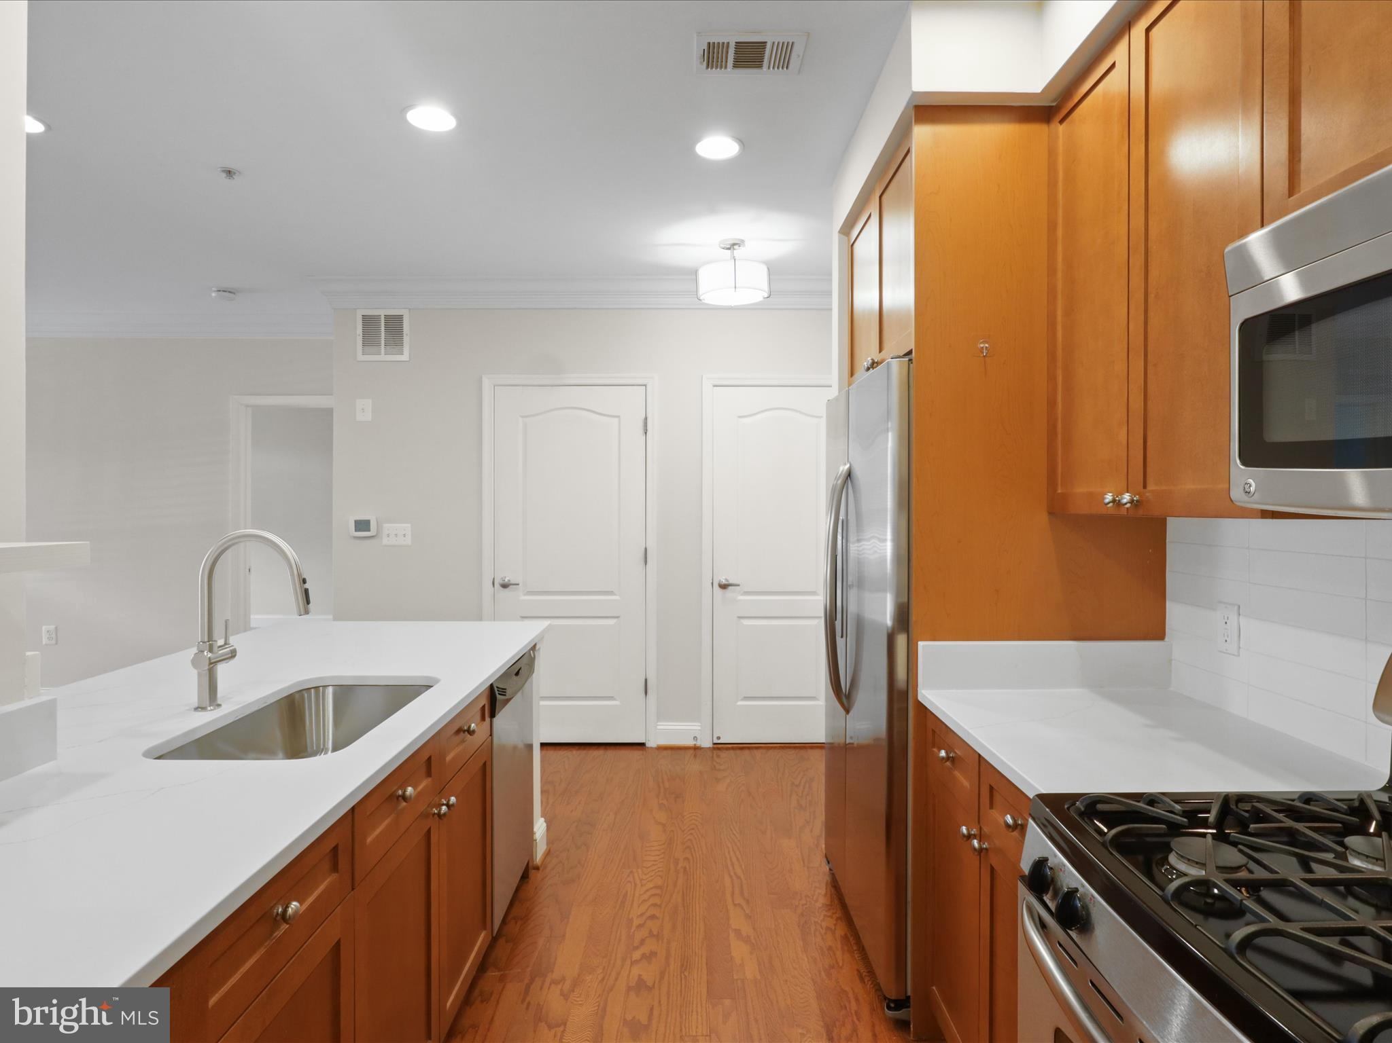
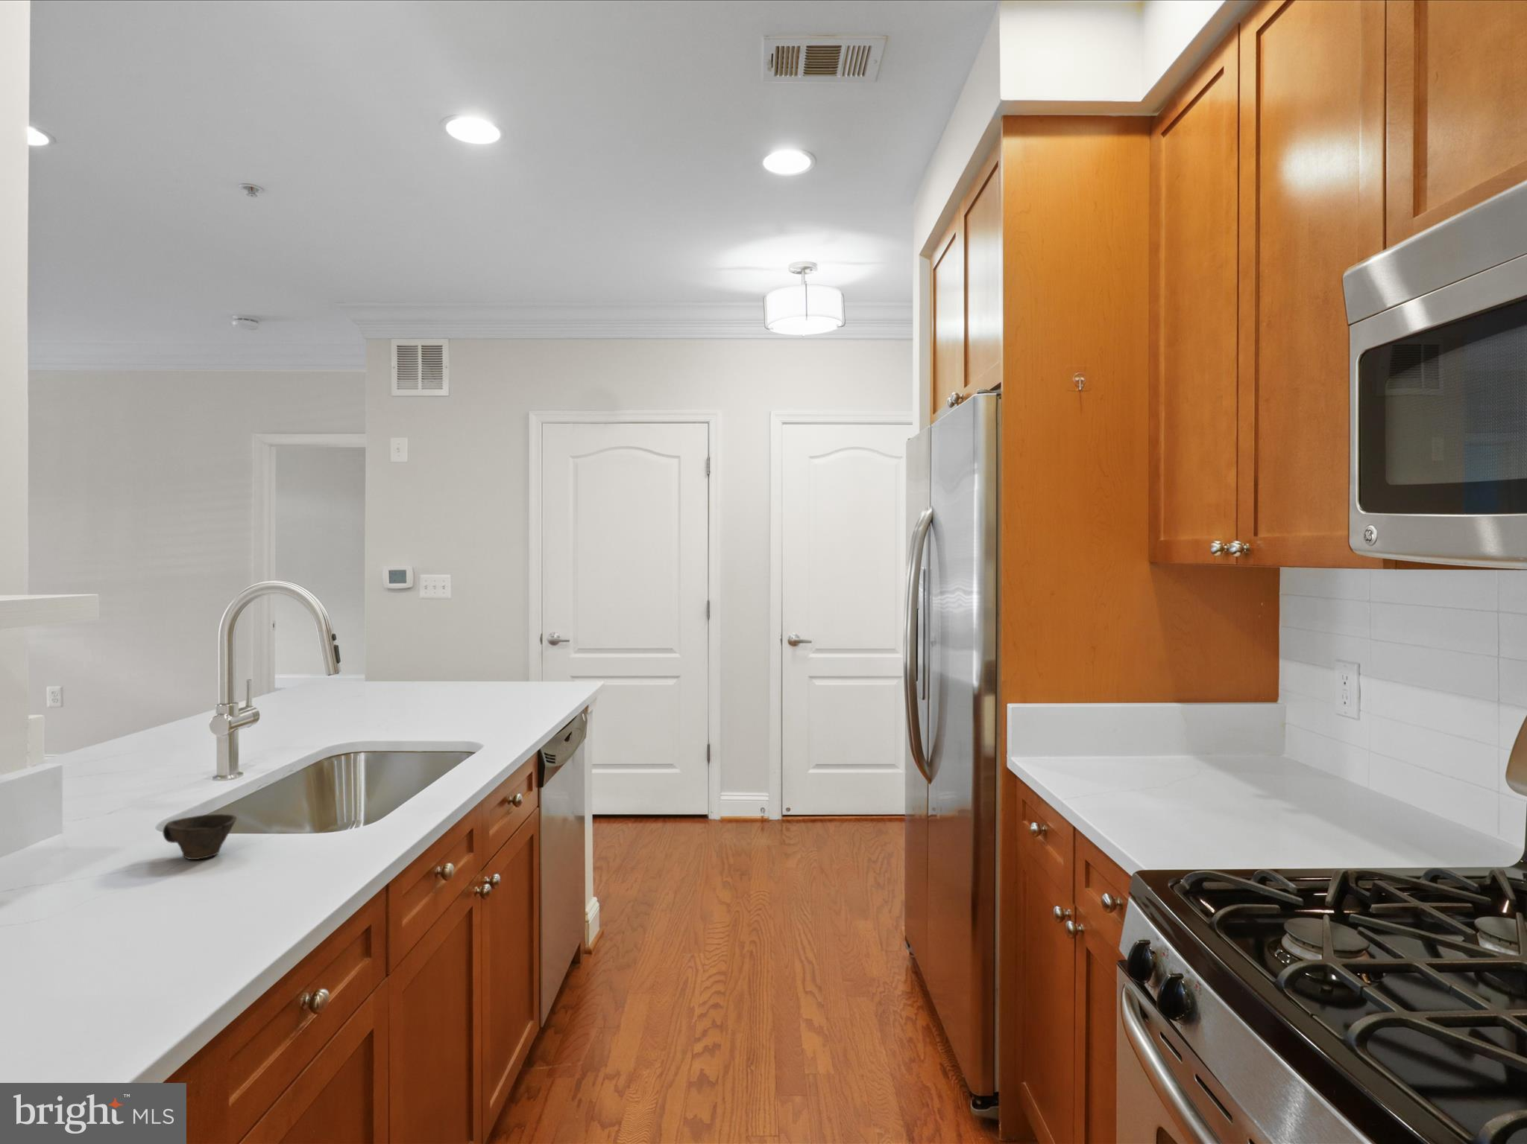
+ cup (198, 836)
